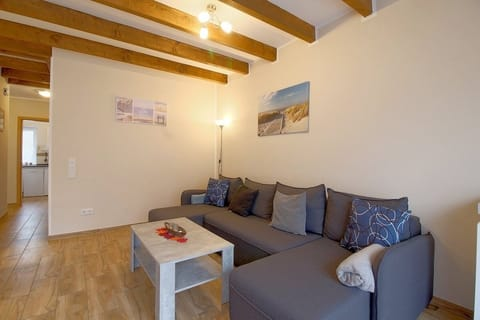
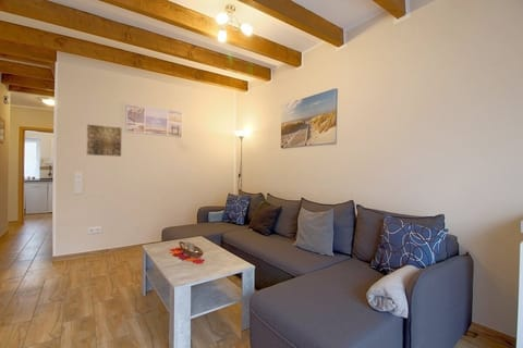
+ wall art (105, 140)
